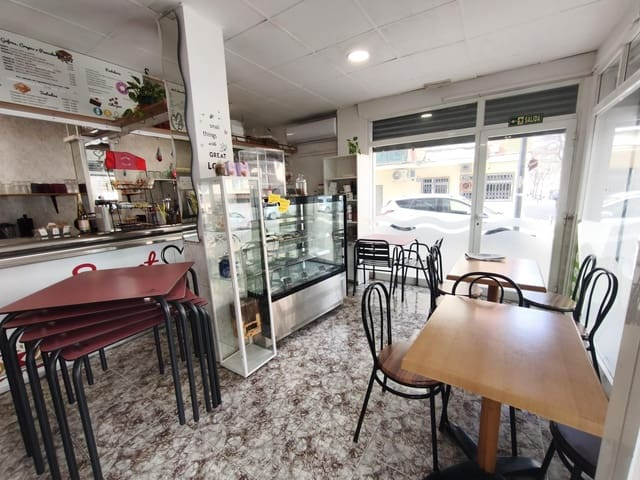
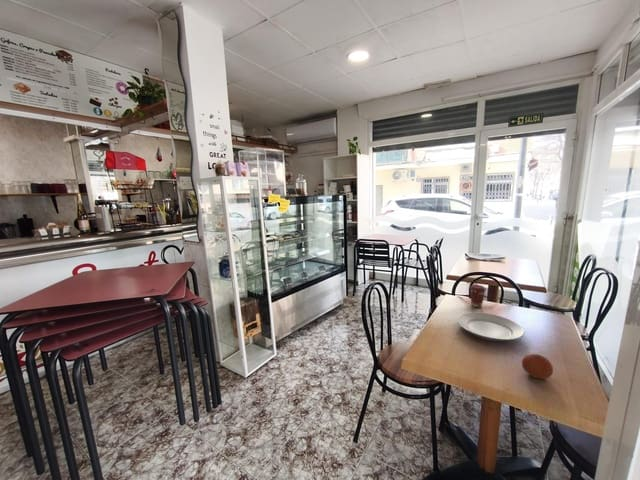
+ fruit (536, 364)
+ coffee cup (477, 296)
+ plate (488, 327)
